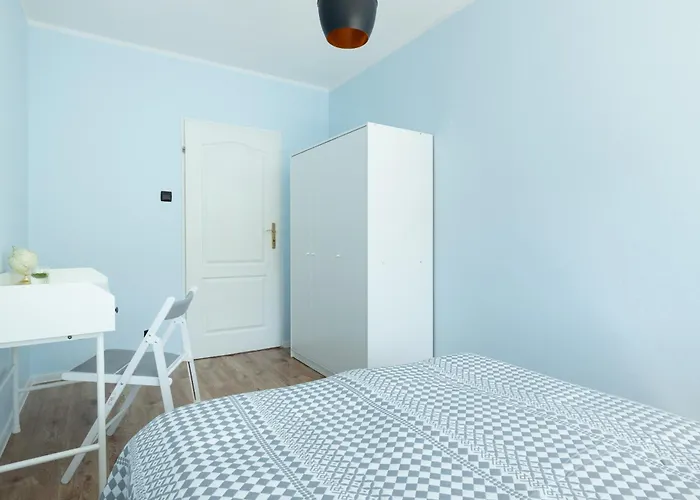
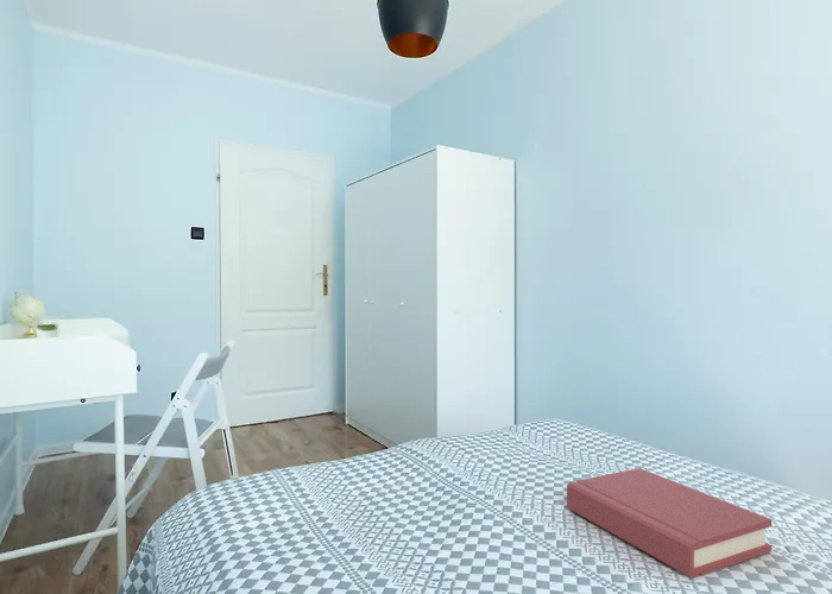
+ hardback book (660, 513)
